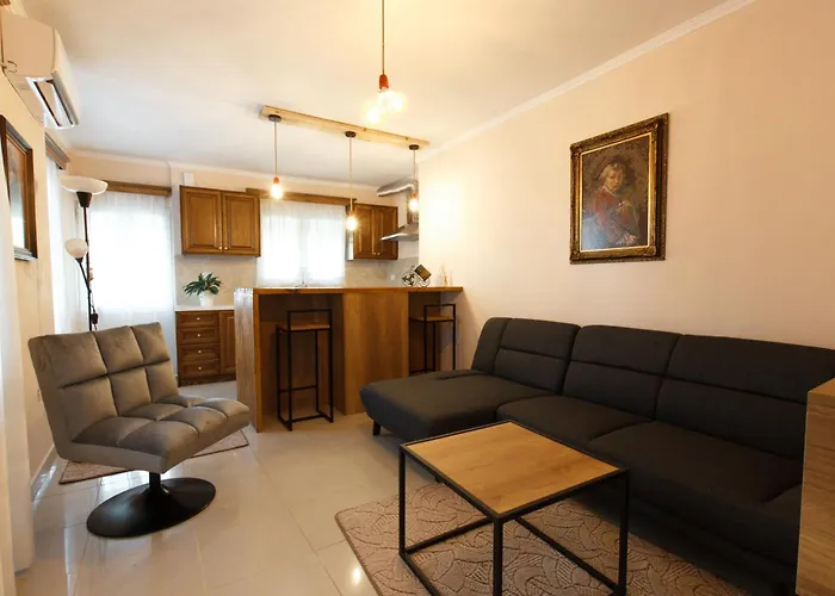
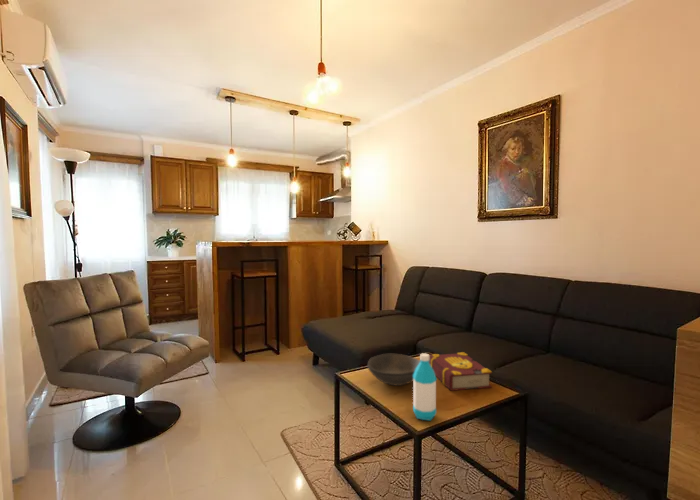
+ book (457, 370)
+ bowl (395, 371)
+ water bottle (424, 385)
